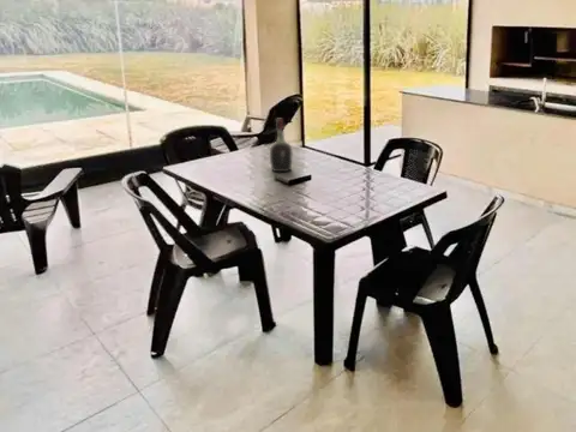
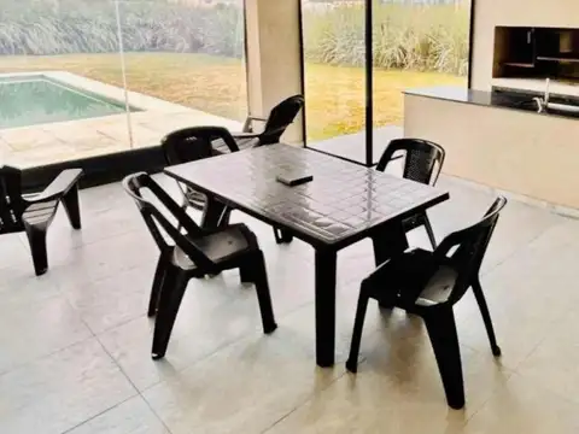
- cognac bottle (280, 144)
